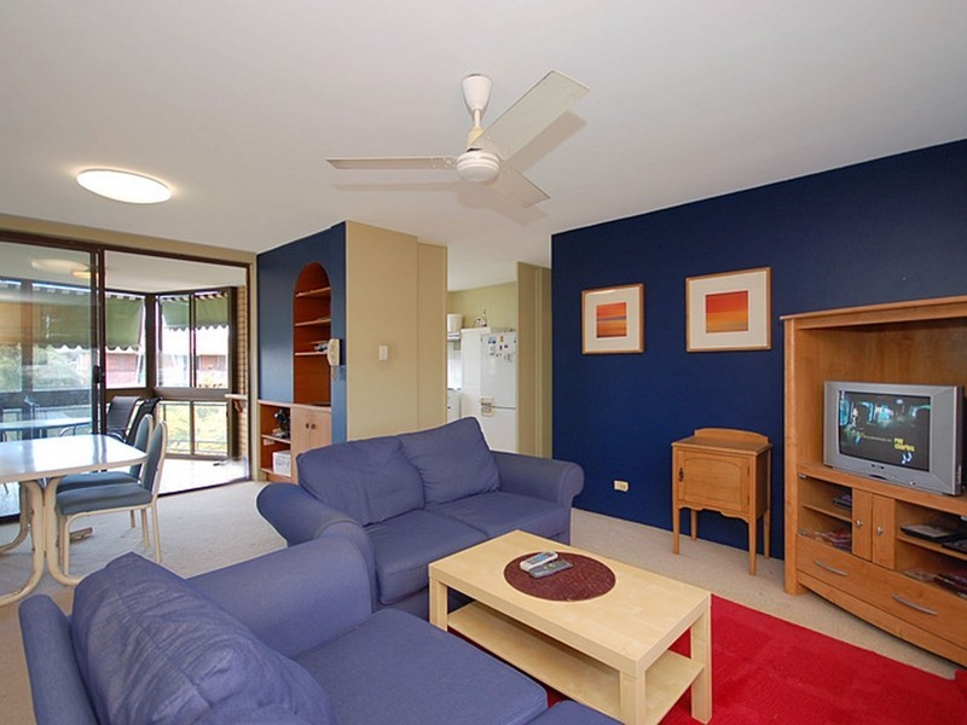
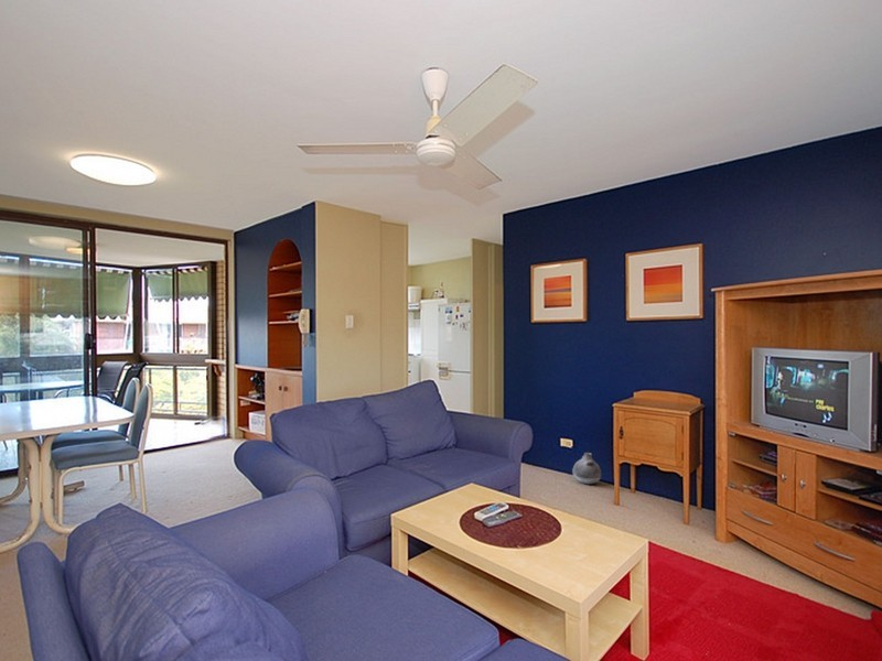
+ vase (587, 467)
